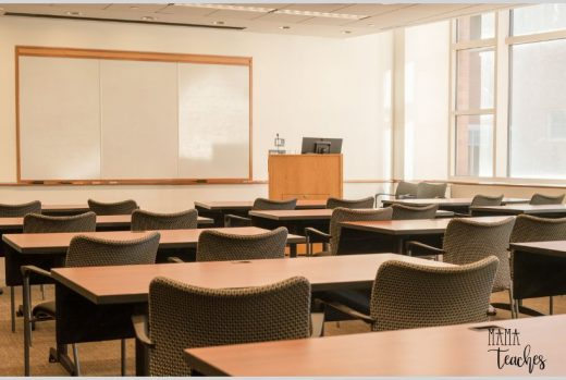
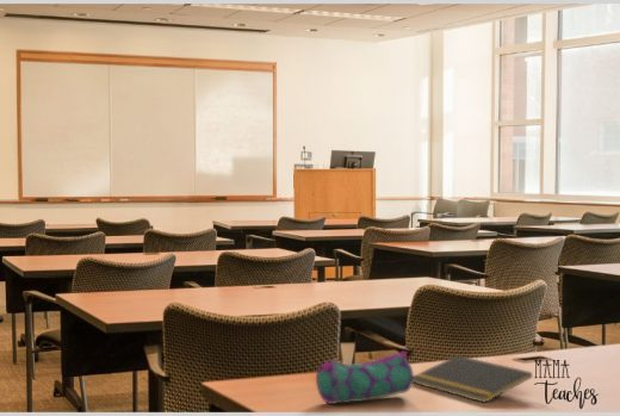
+ pencil case (365, 377)
+ notepad (470, 377)
